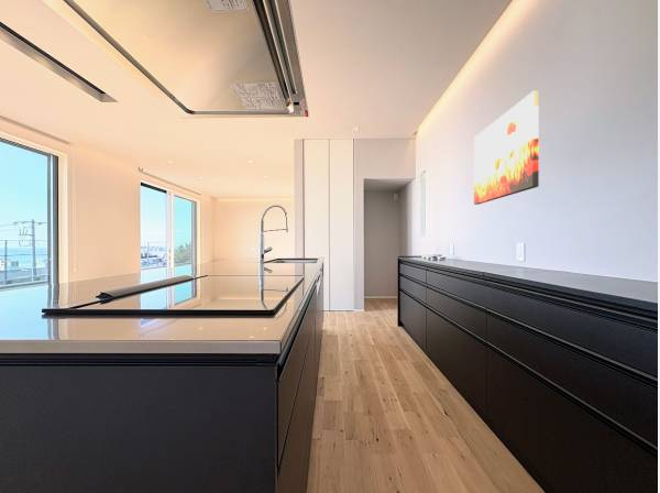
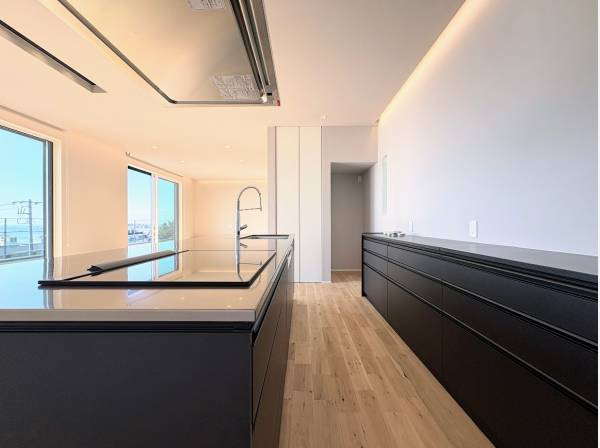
- wall art (501, 157)
